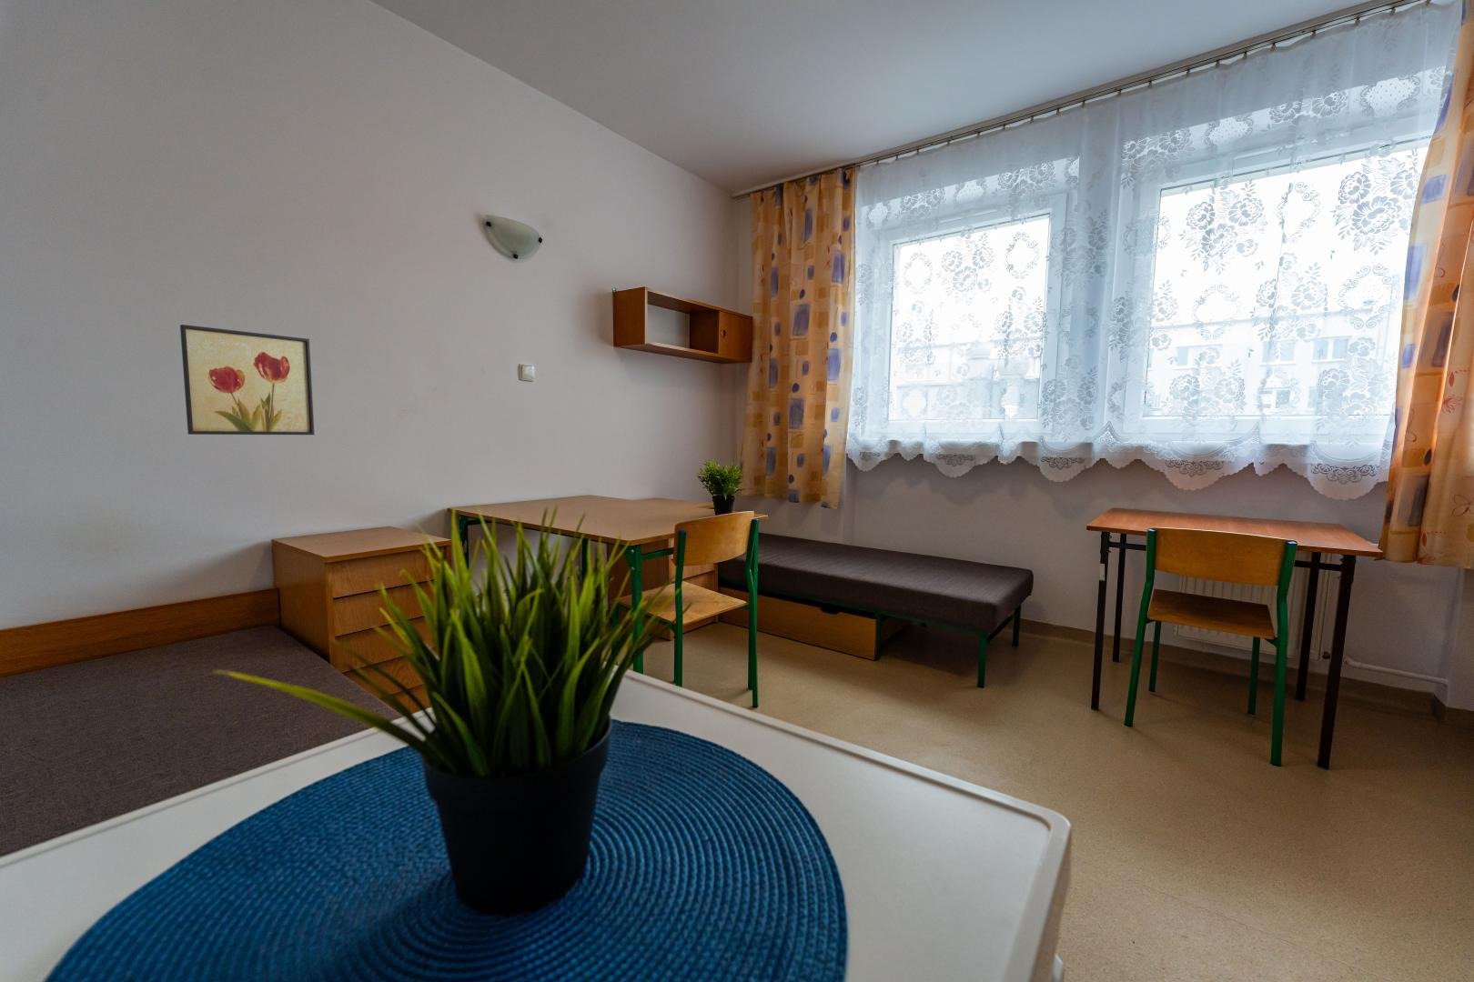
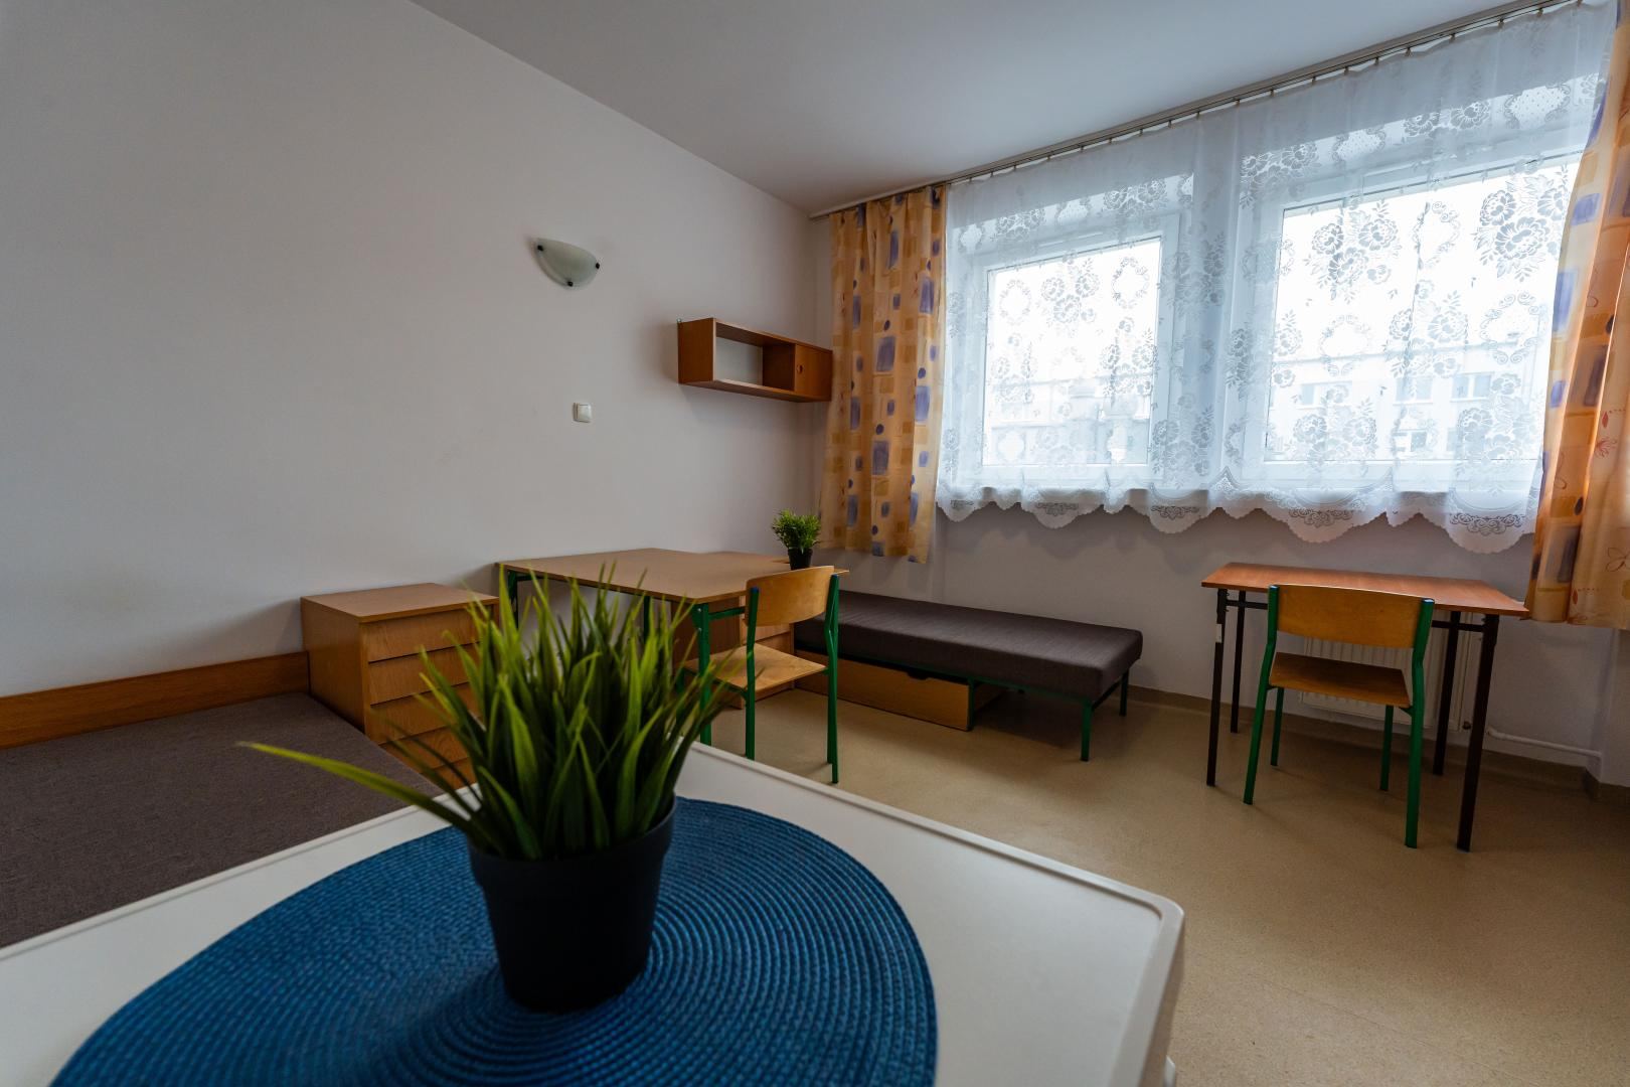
- wall art (251, 384)
